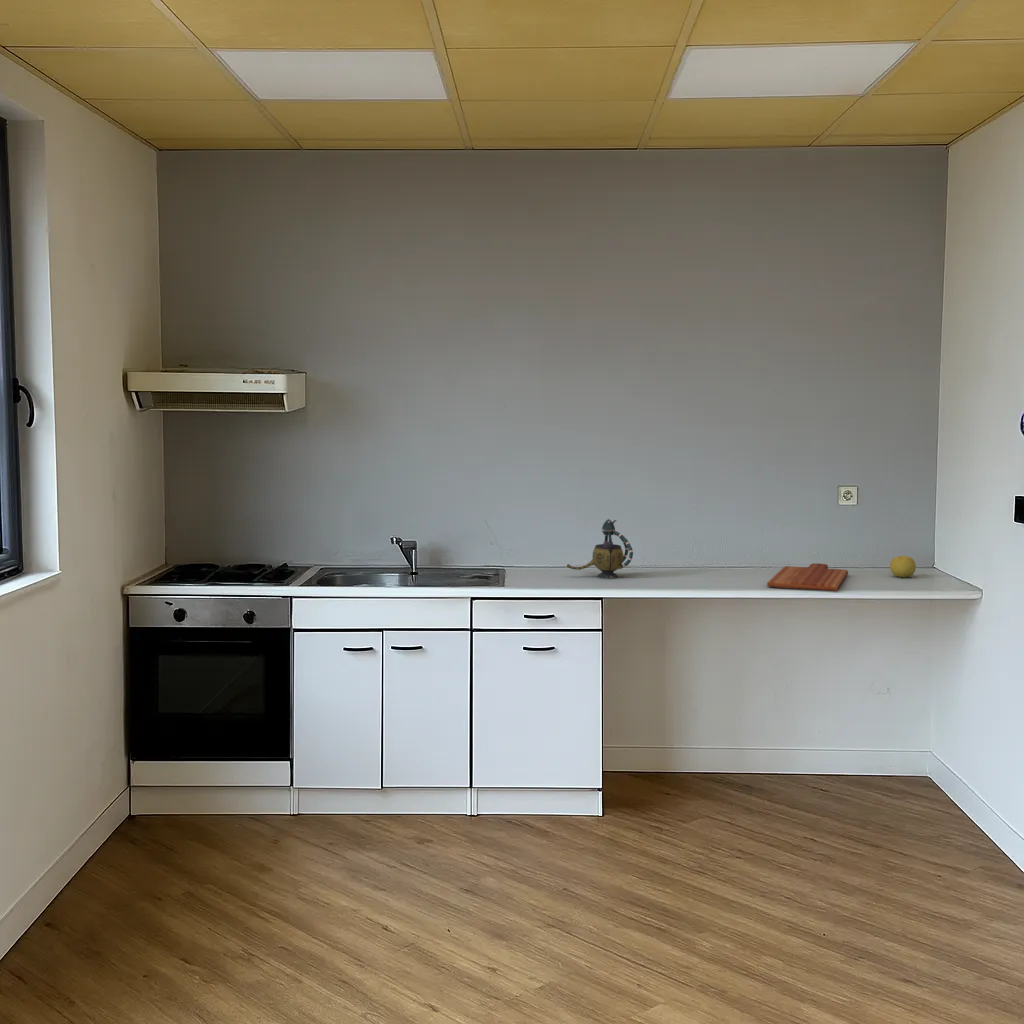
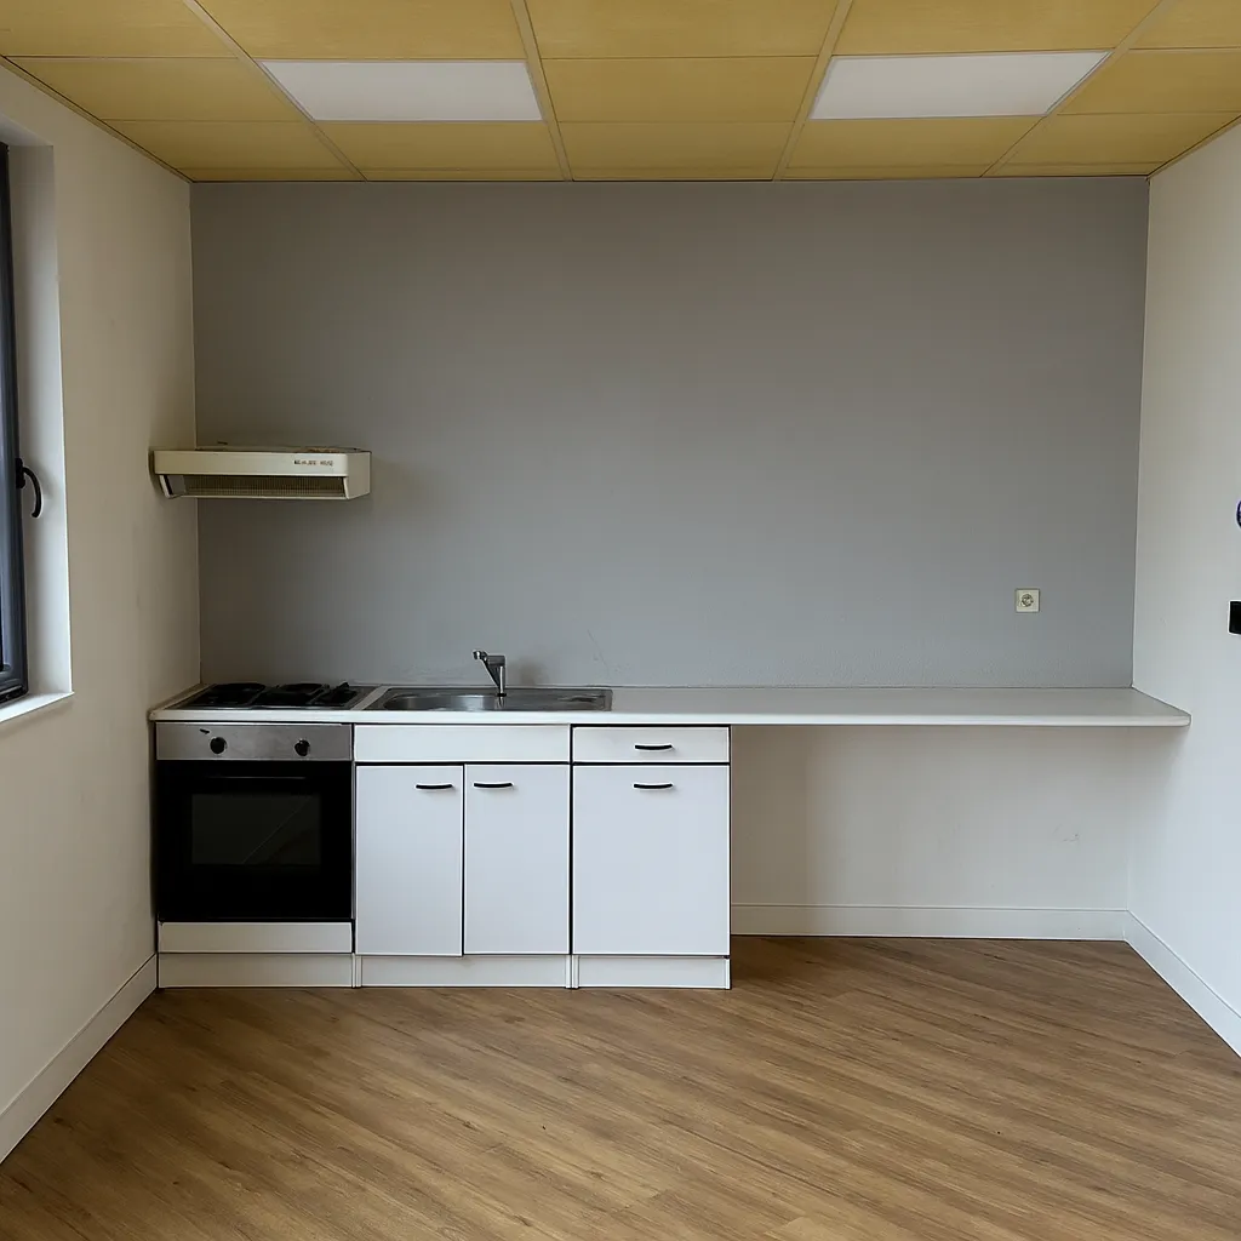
- cutting board (809, 577)
- fruit (902, 566)
- teapot (598, 548)
